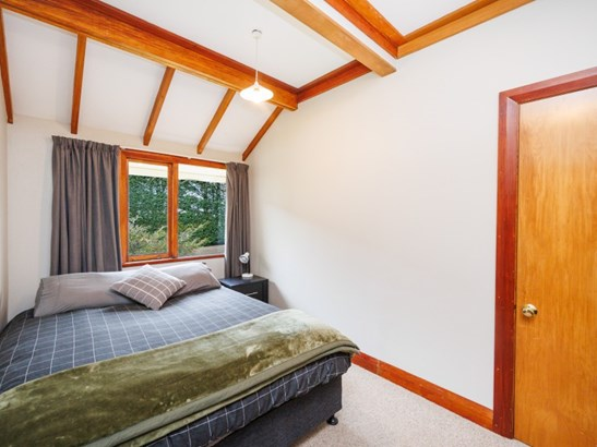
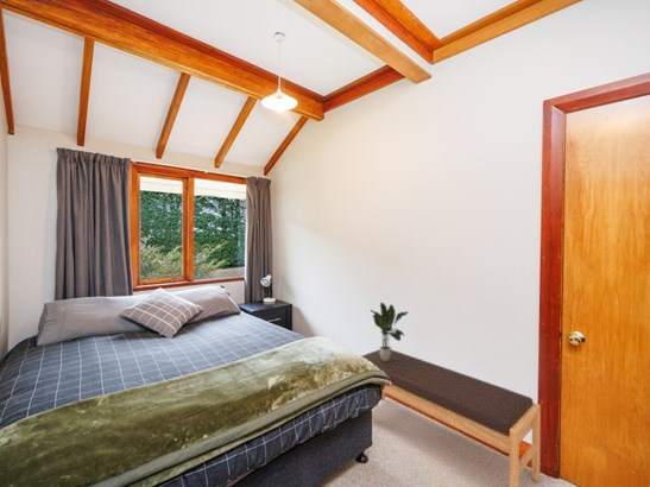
+ bench (430, 407)
+ potted plant (389, 330)
